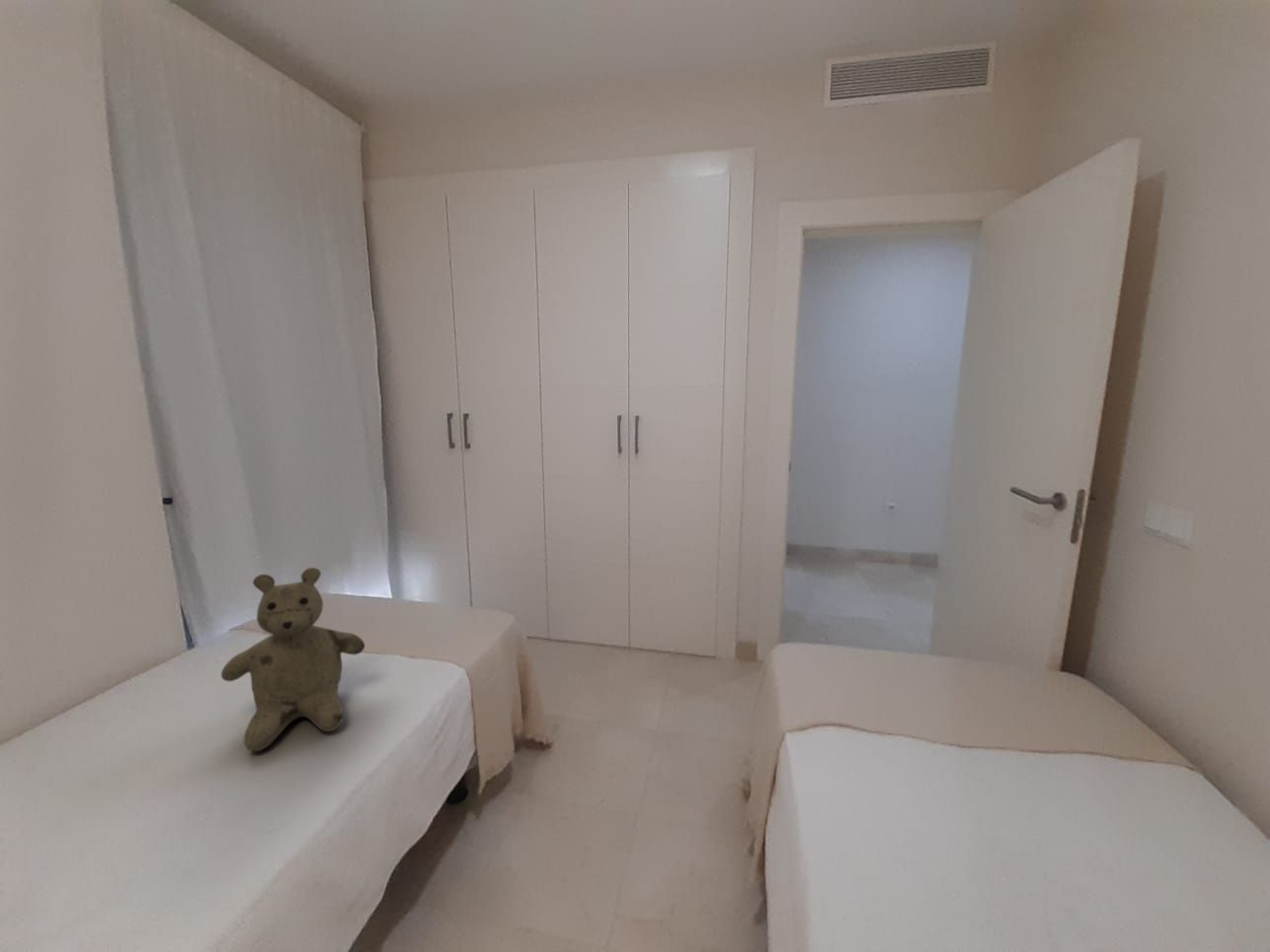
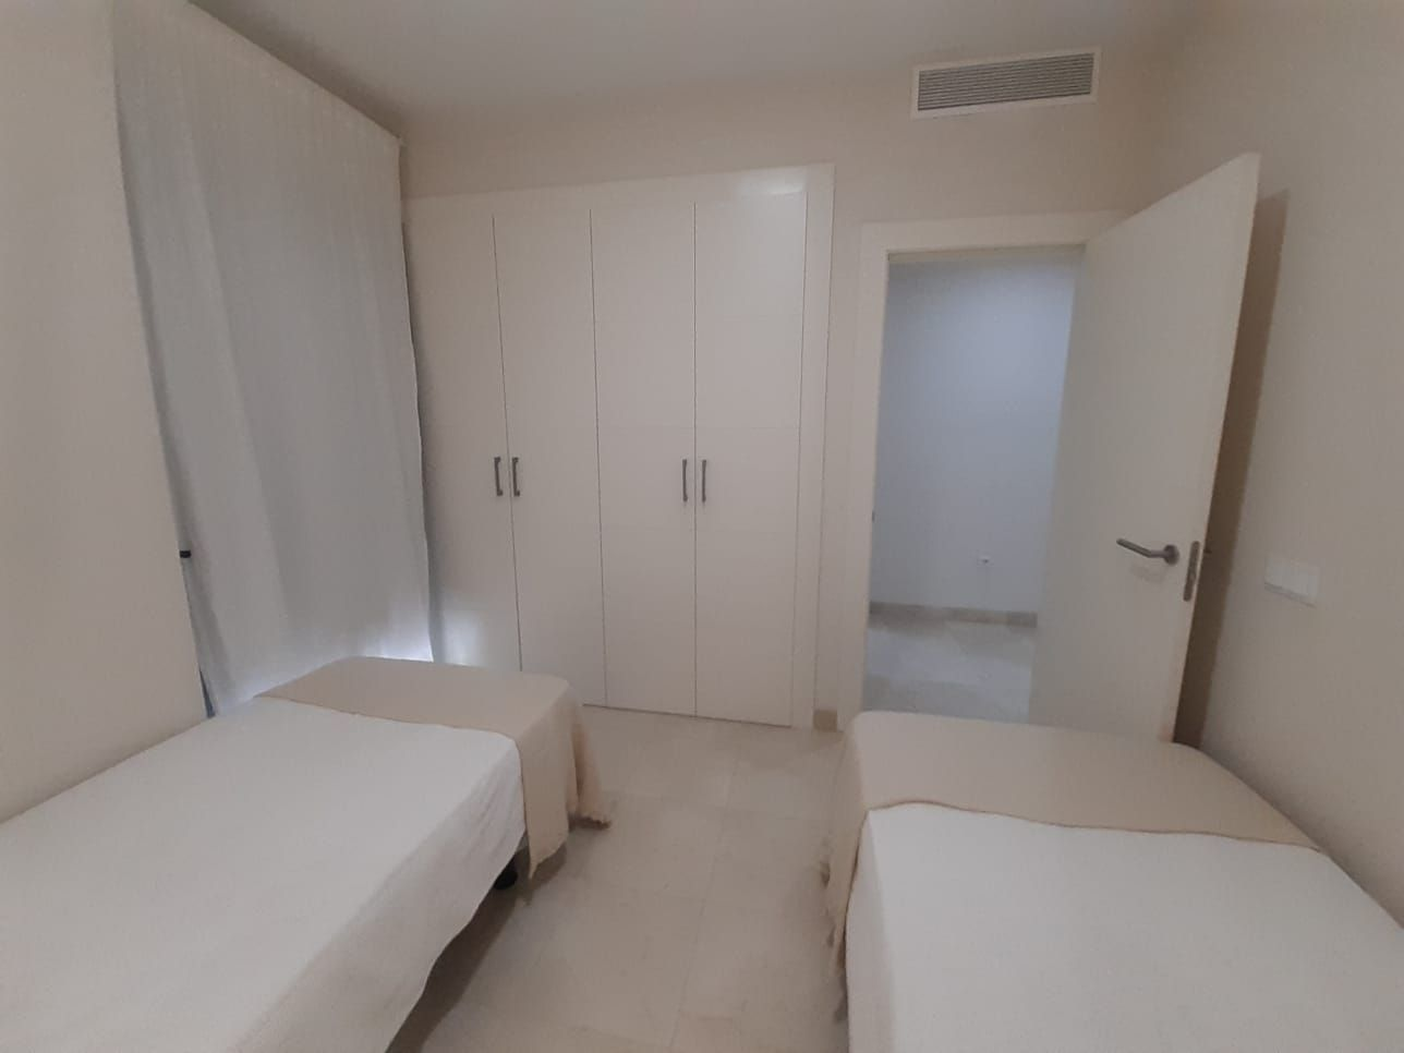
- teddy bear (292, 649)
